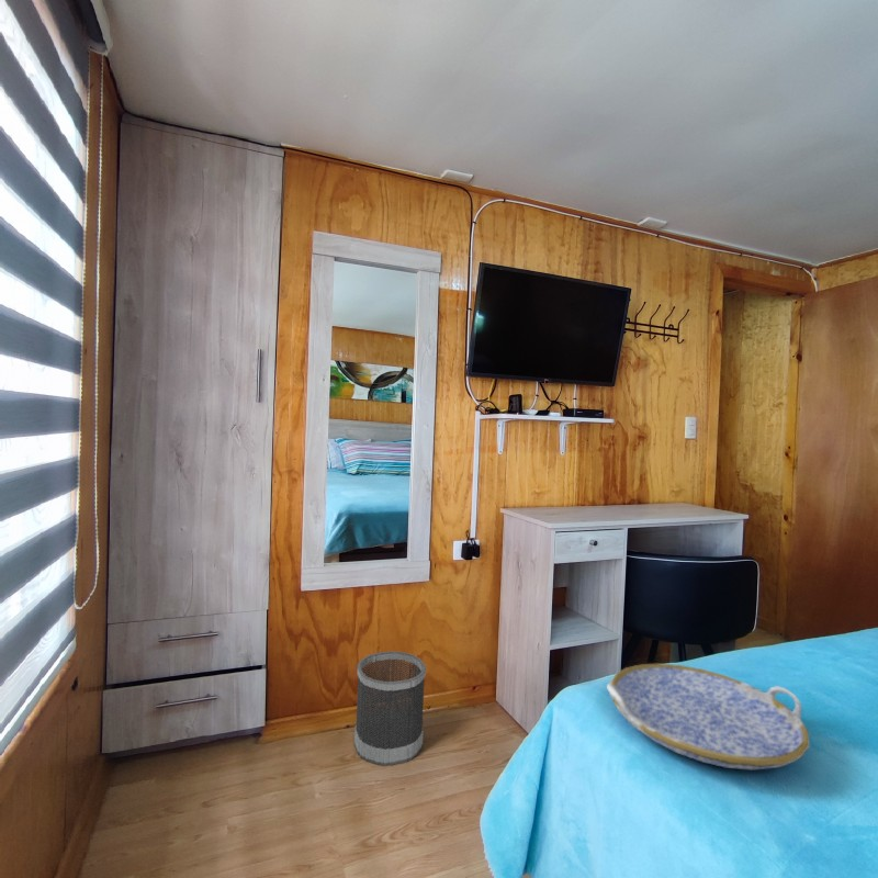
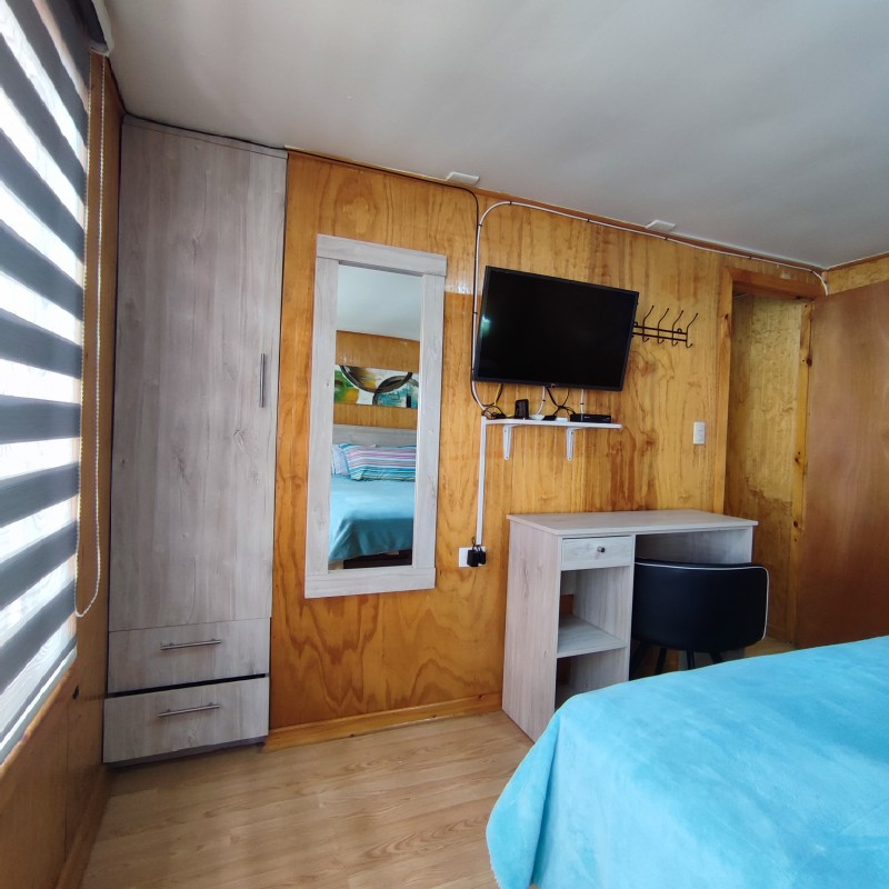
- wastebasket (390, 705)
- serving tray (701, 707)
